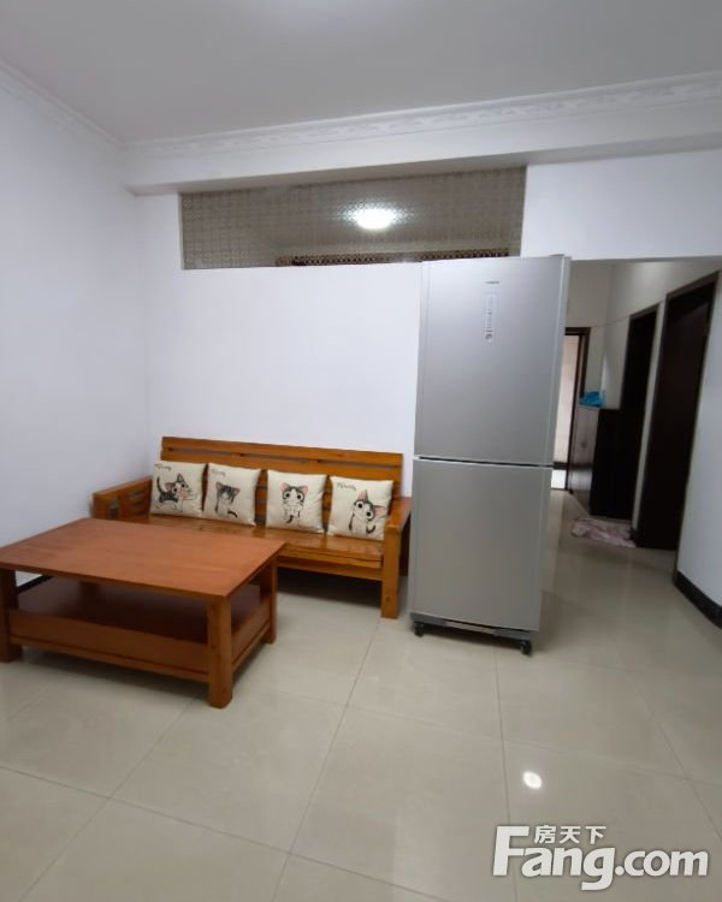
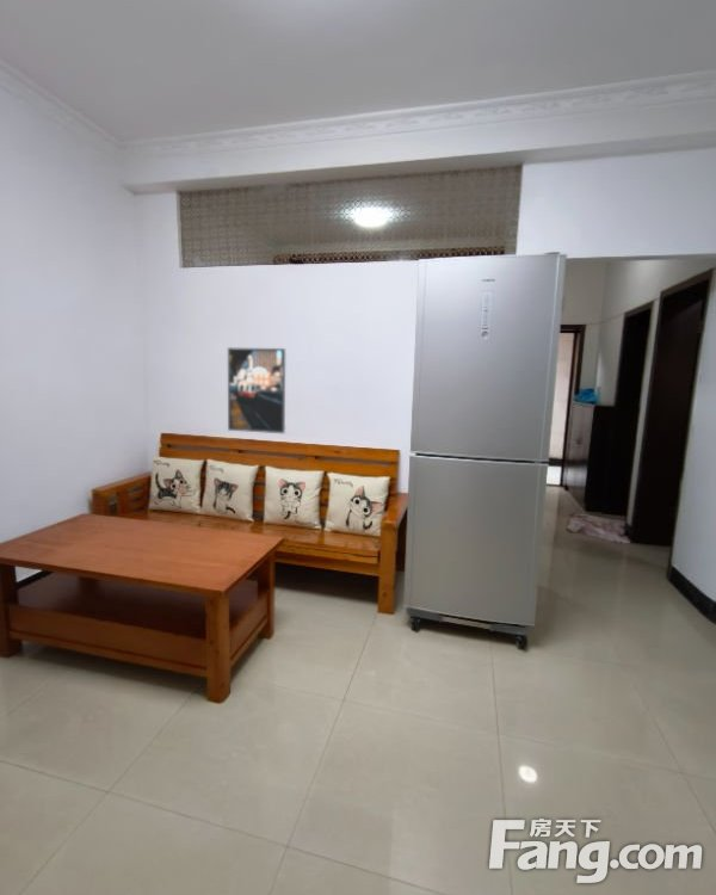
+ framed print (255, 390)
